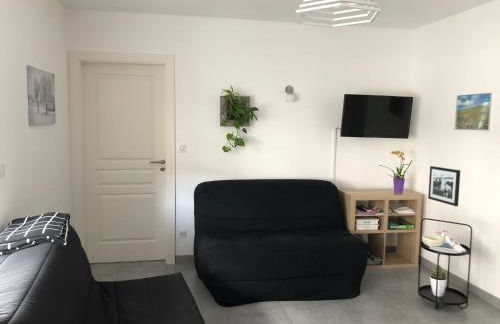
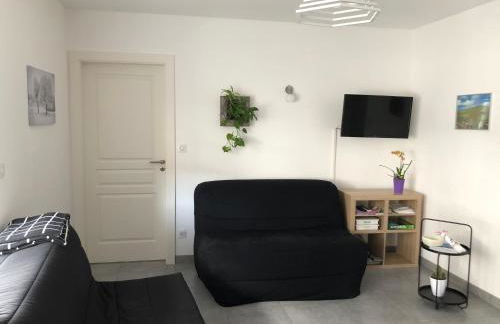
- picture frame (443, 185)
